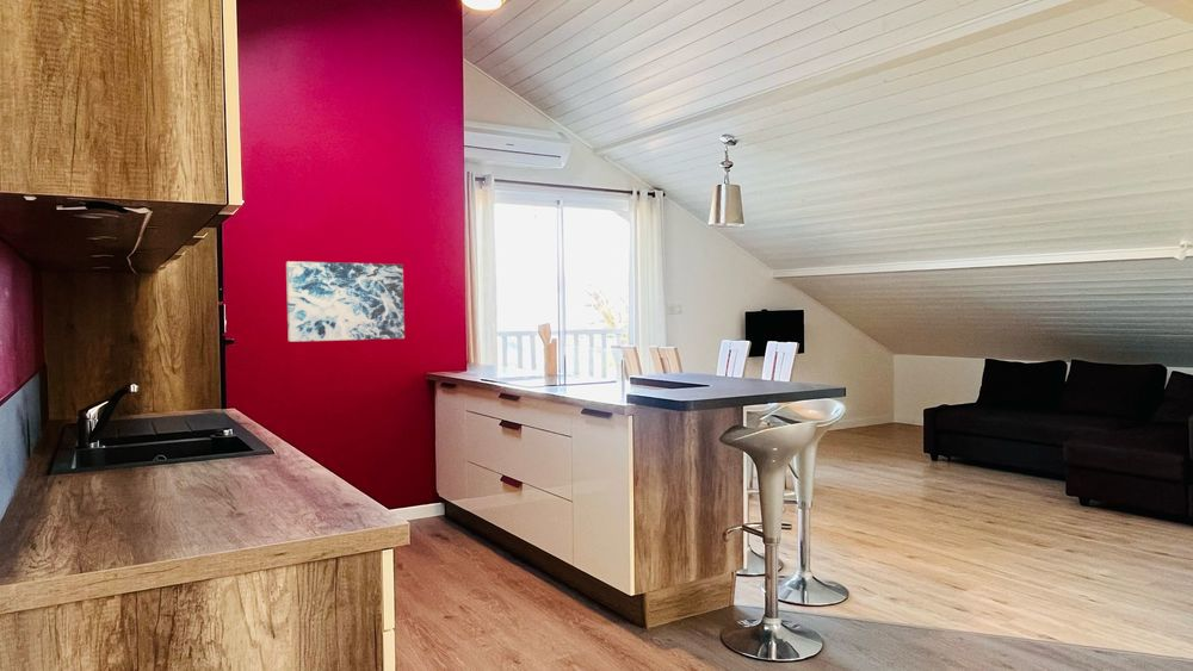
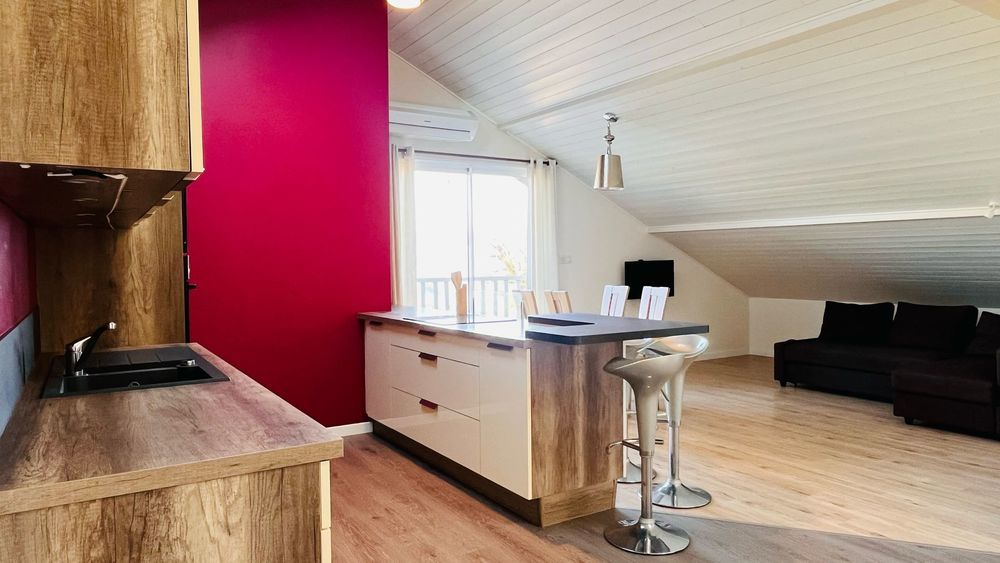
- wall art (347, 302)
